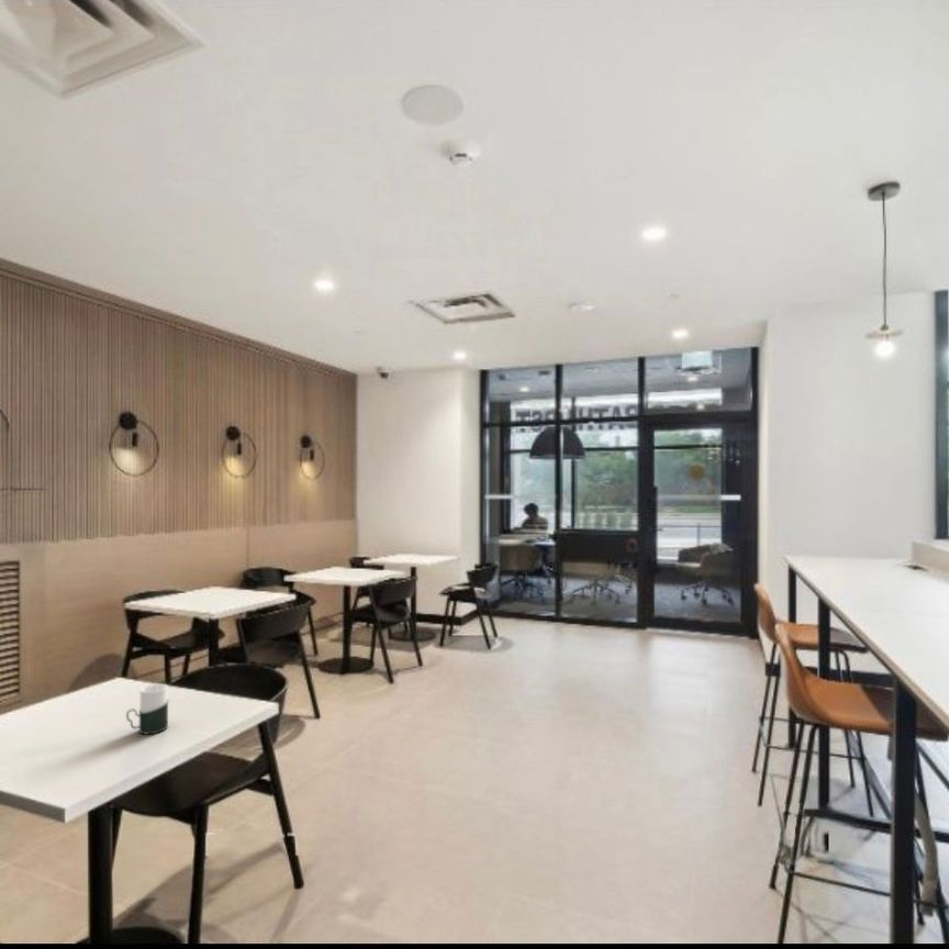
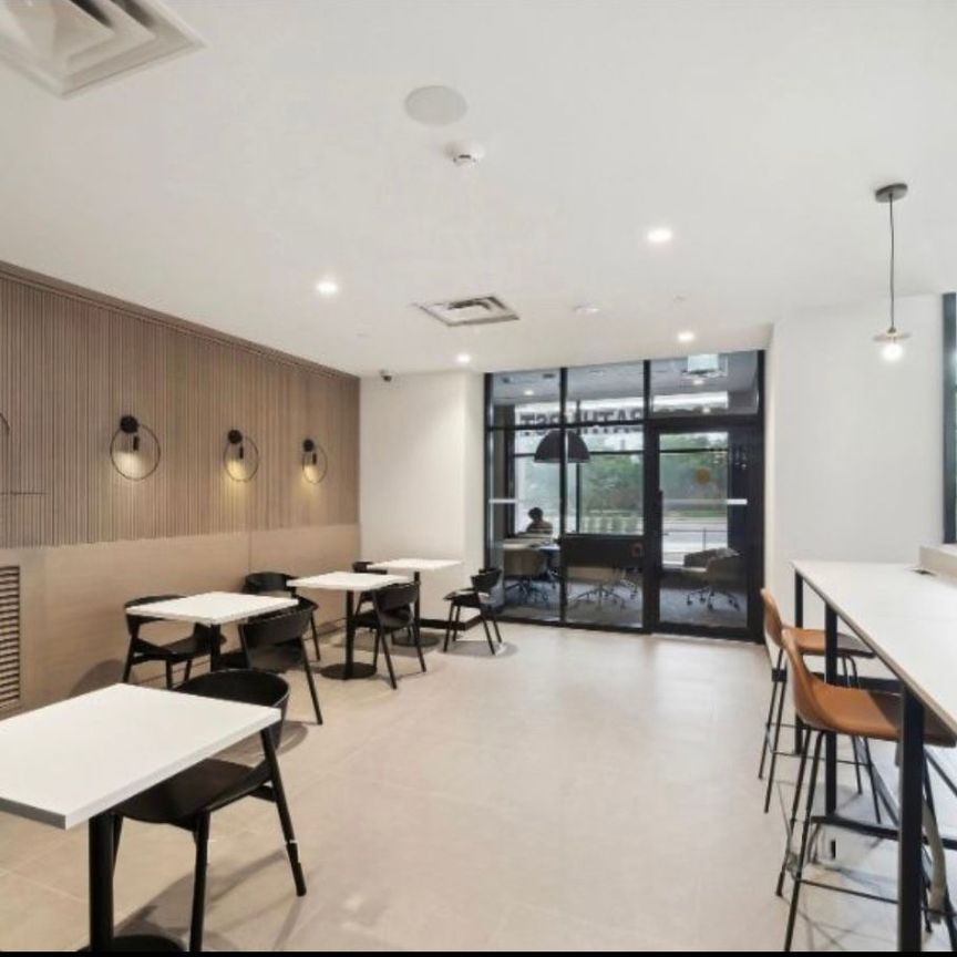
- cup (147, 710)
